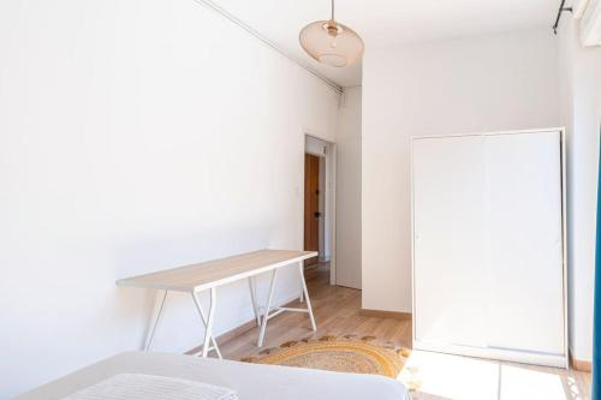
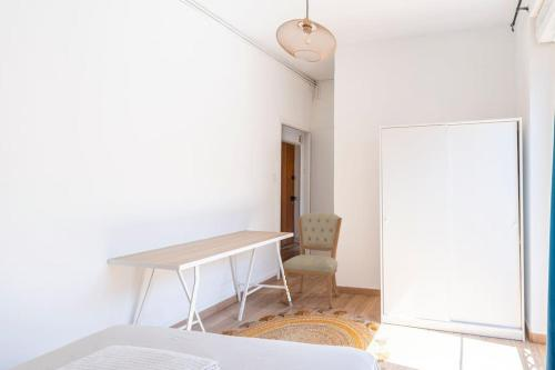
+ chair (314, 256)
